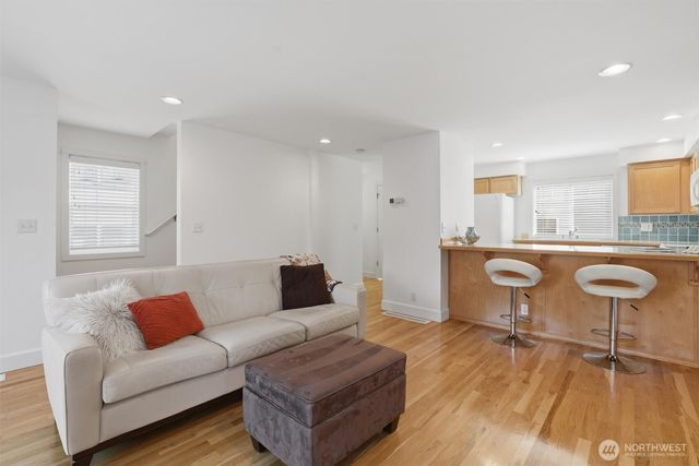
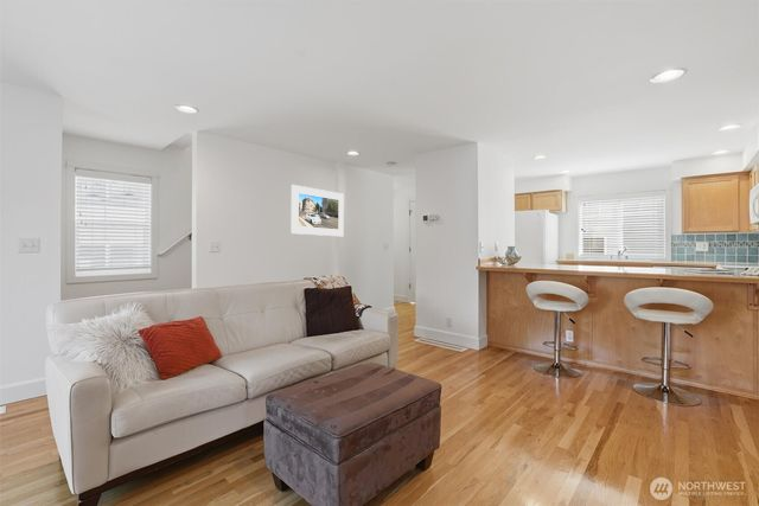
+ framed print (319, 212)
